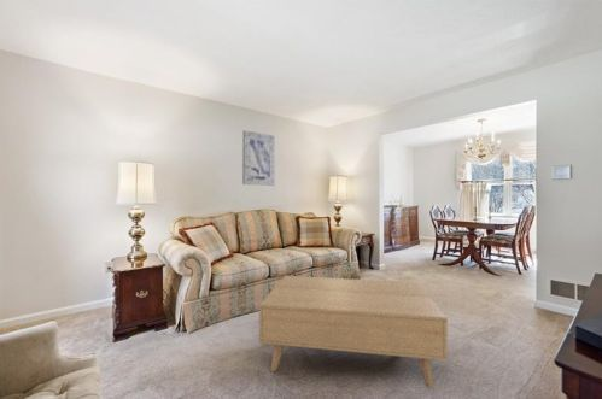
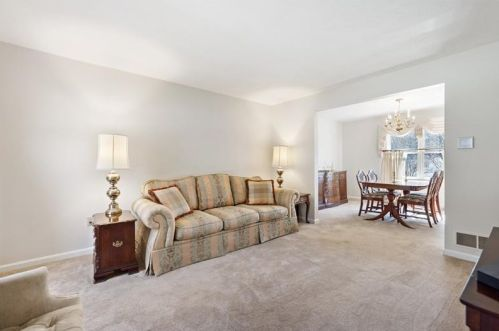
- coffee table (347, 322)
- wall art (259, 159)
